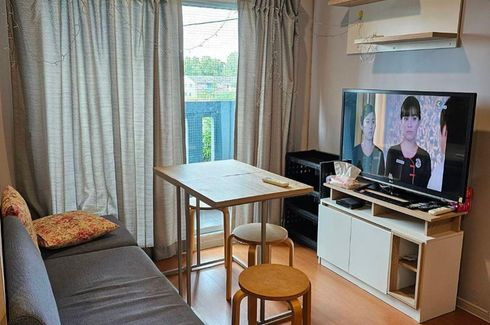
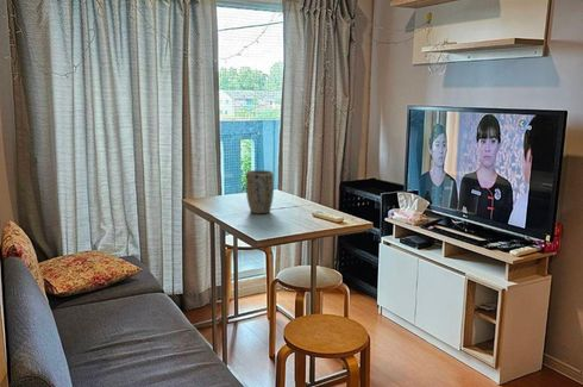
+ plant pot (259, 192)
